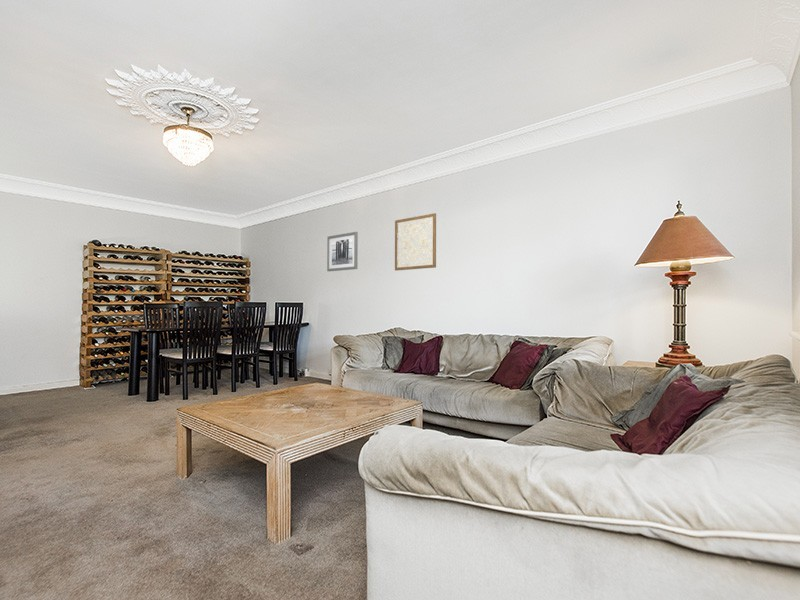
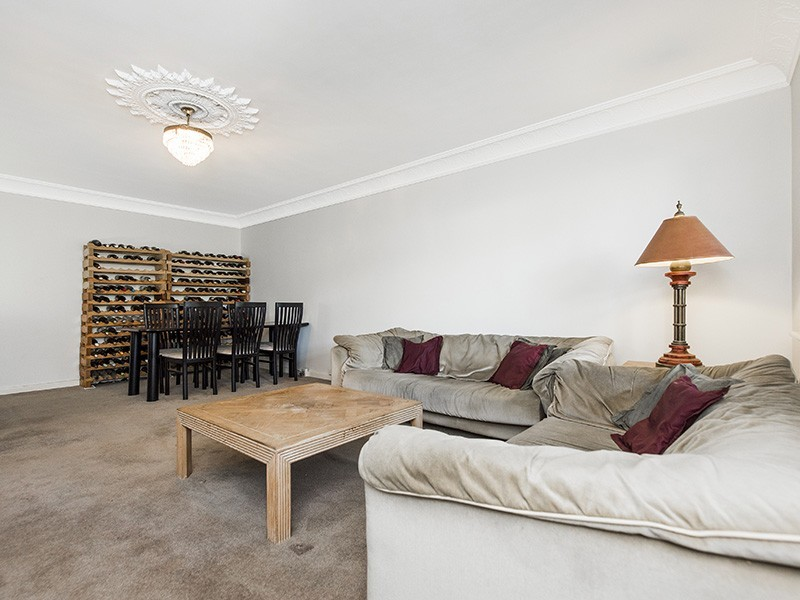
- wall art (416, 241)
- wall art (341, 252)
